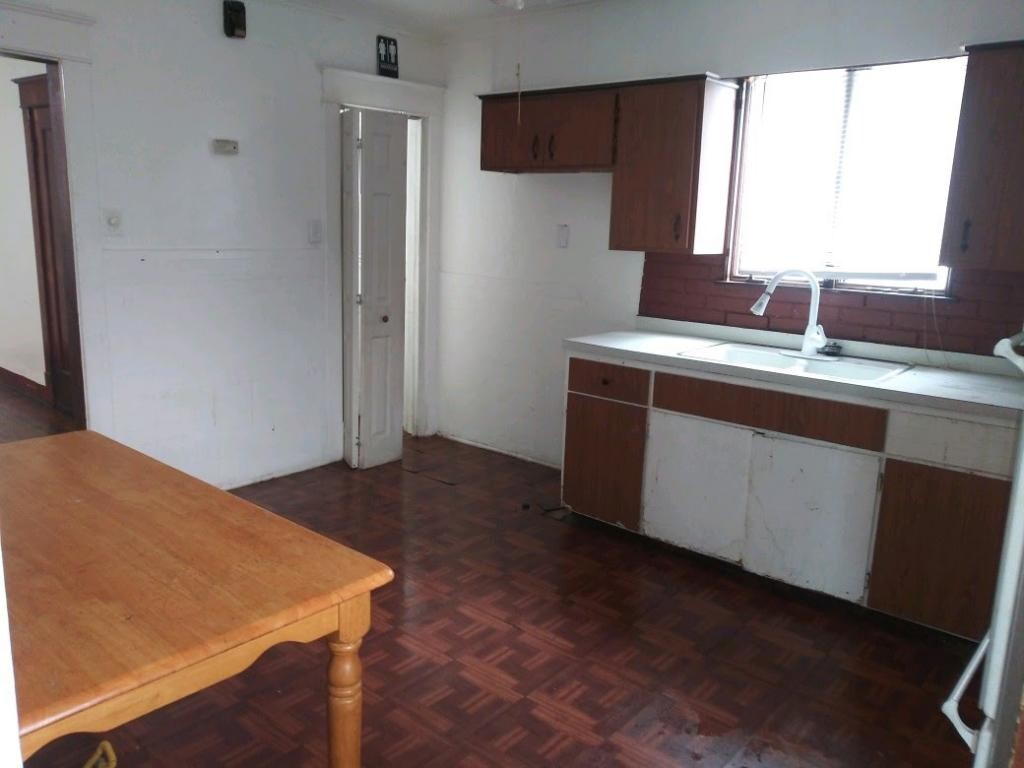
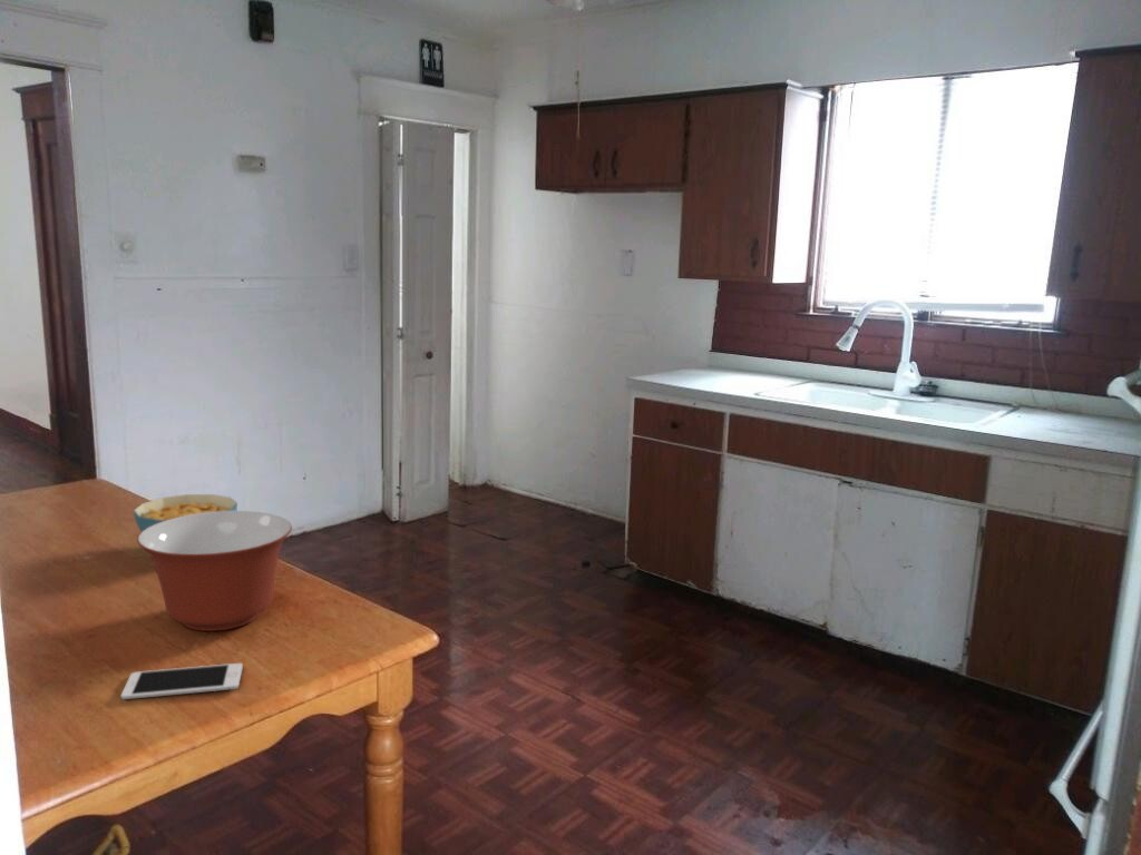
+ cell phone (184, 680)
+ mixing bowl (218, 573)
+ cereal bowl (184, 515)
